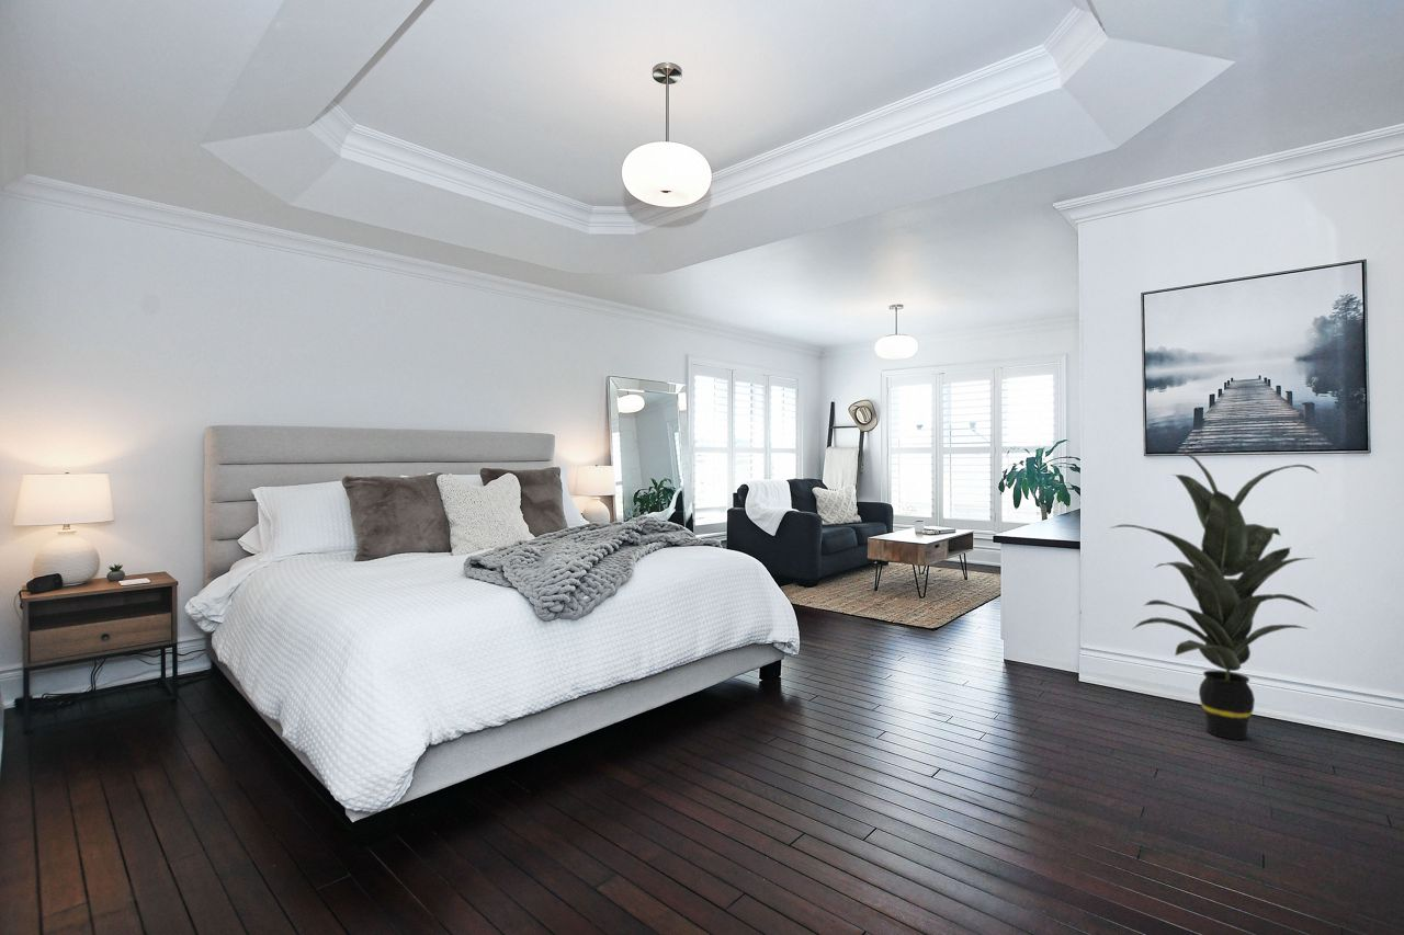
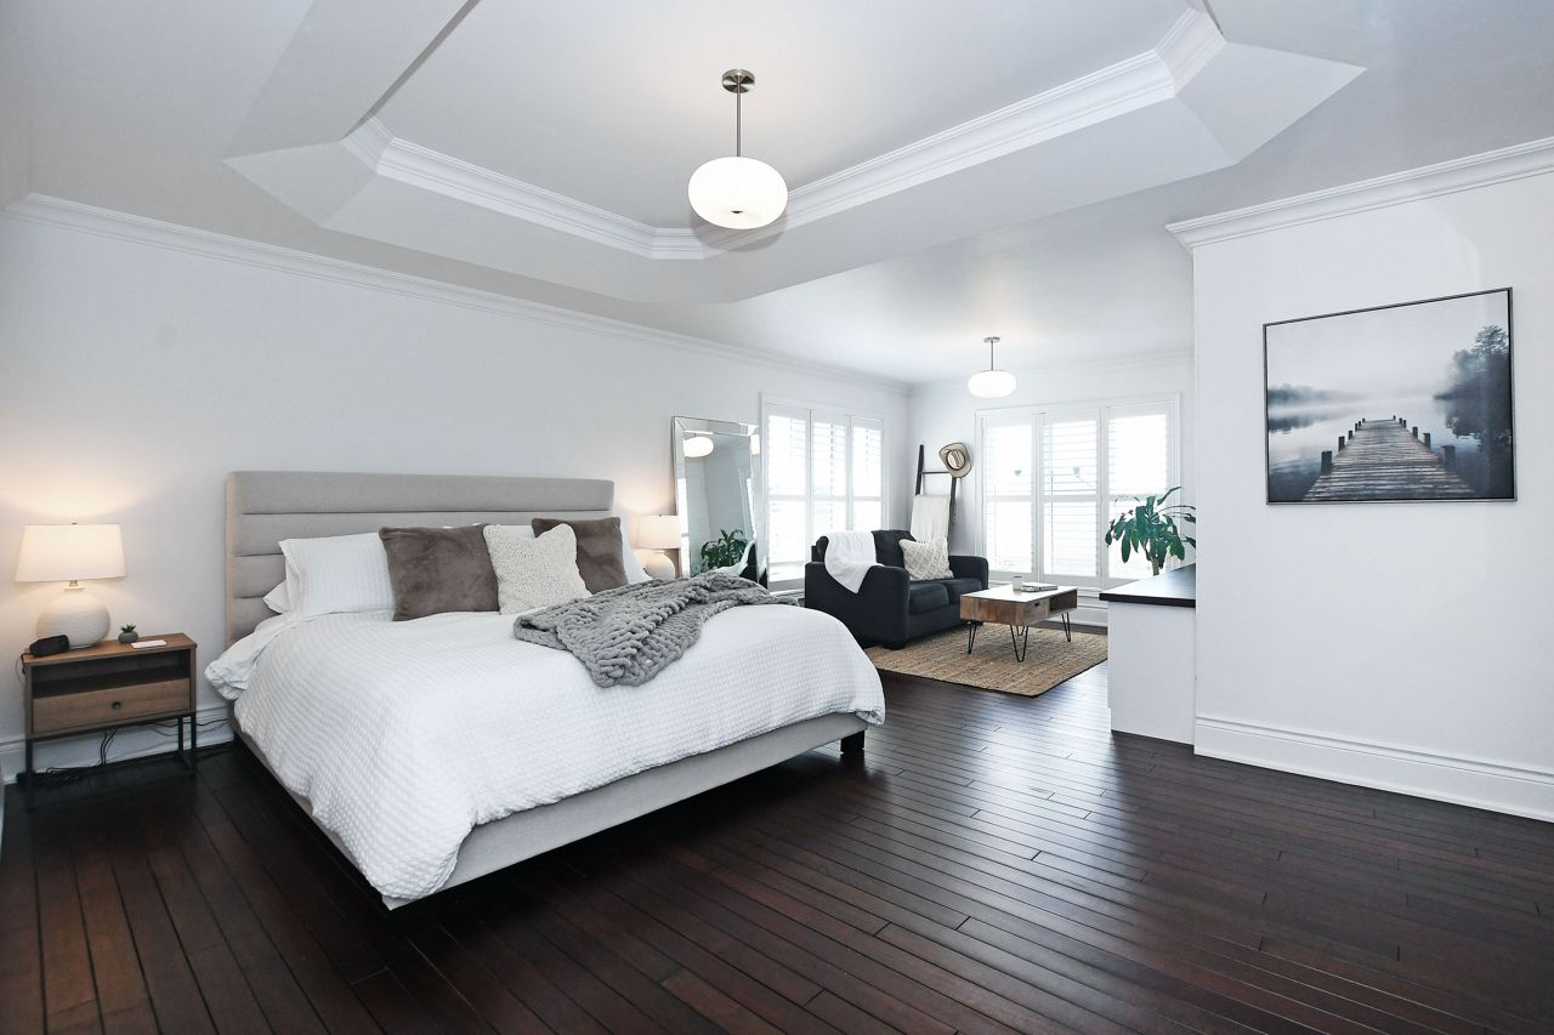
- indoor plant (1214, 590)
